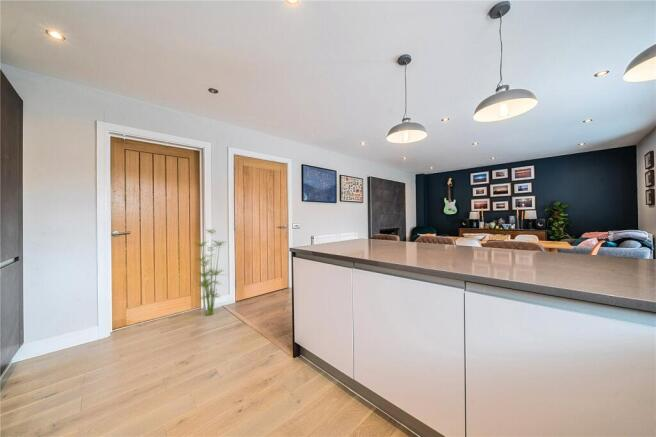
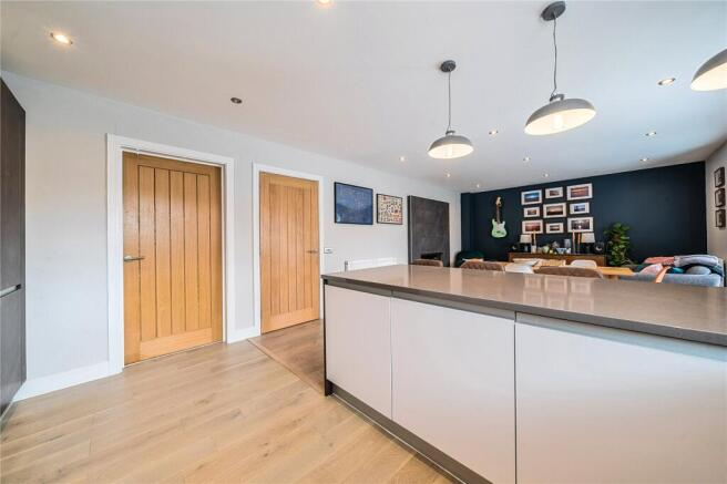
- indoor plant (211, 271)
